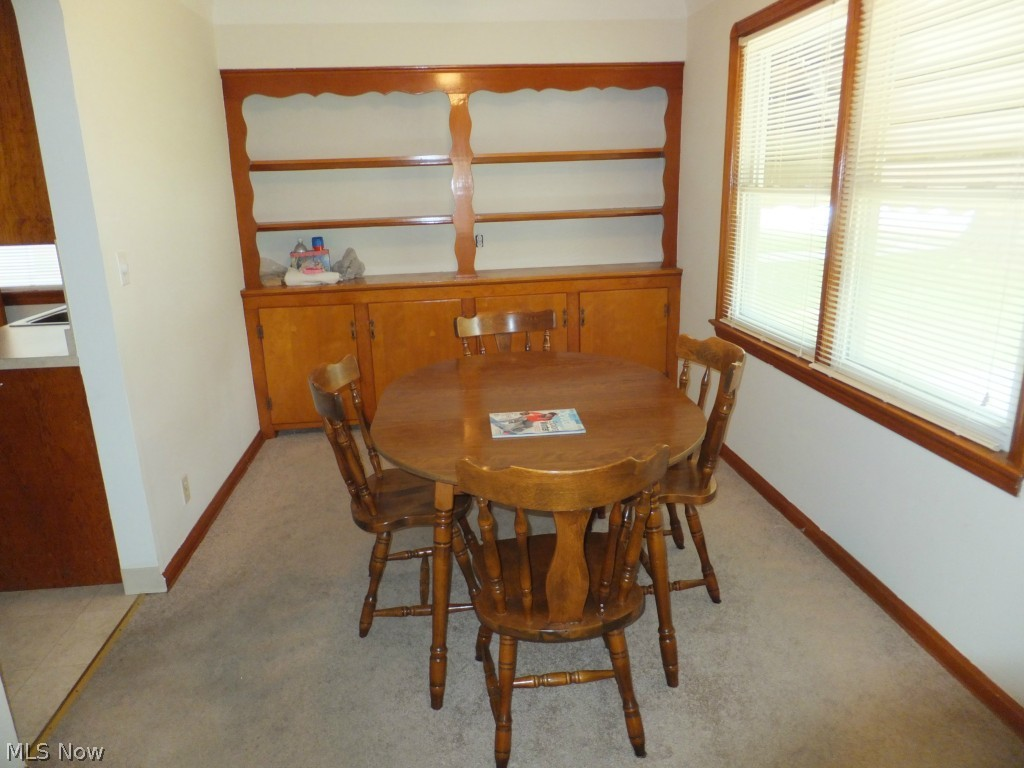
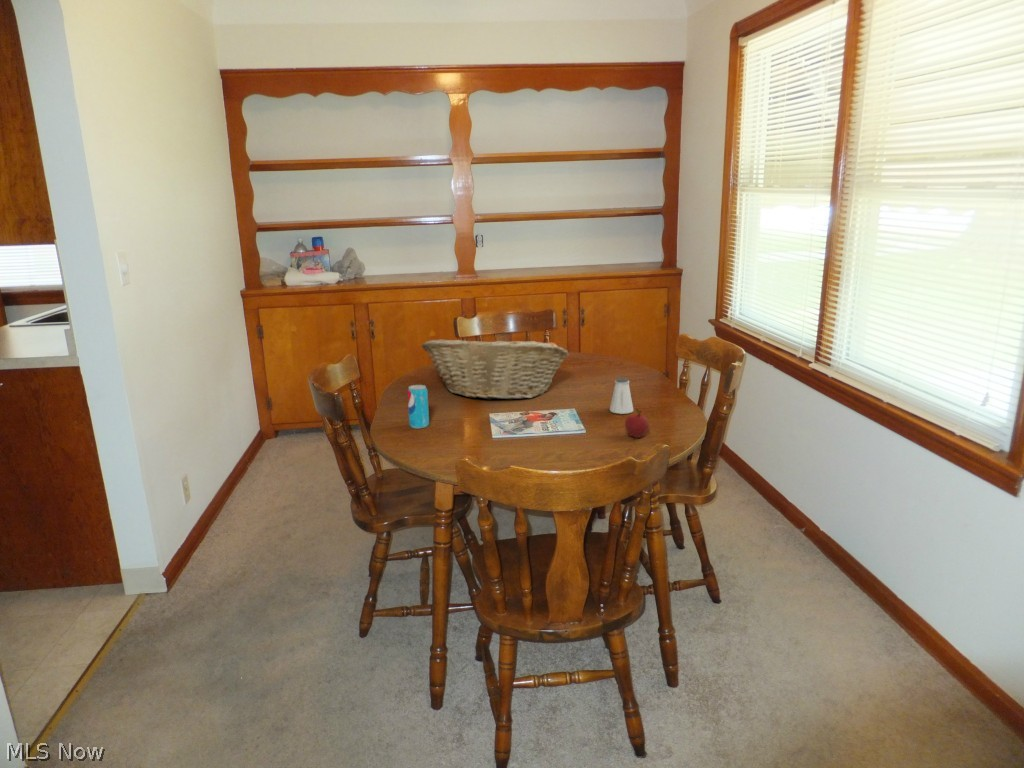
+ beverage can (418, 406)
+ fruit basket (494, 360)
+ saltshaker (621, 394)
+ apple (636, 422)
